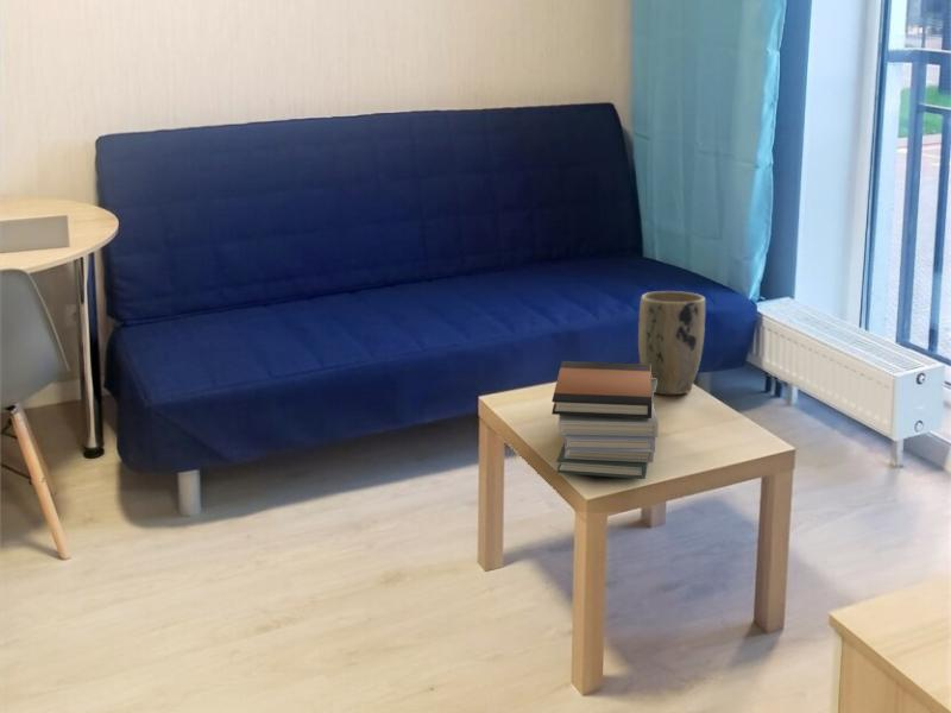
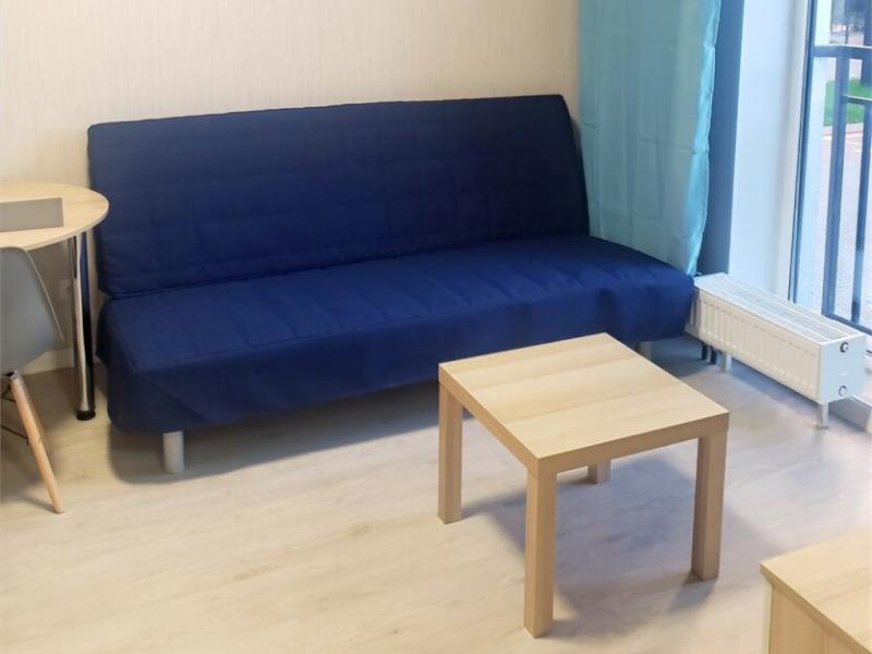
- plant pot (670, 342)
- book stack (605, 417)
